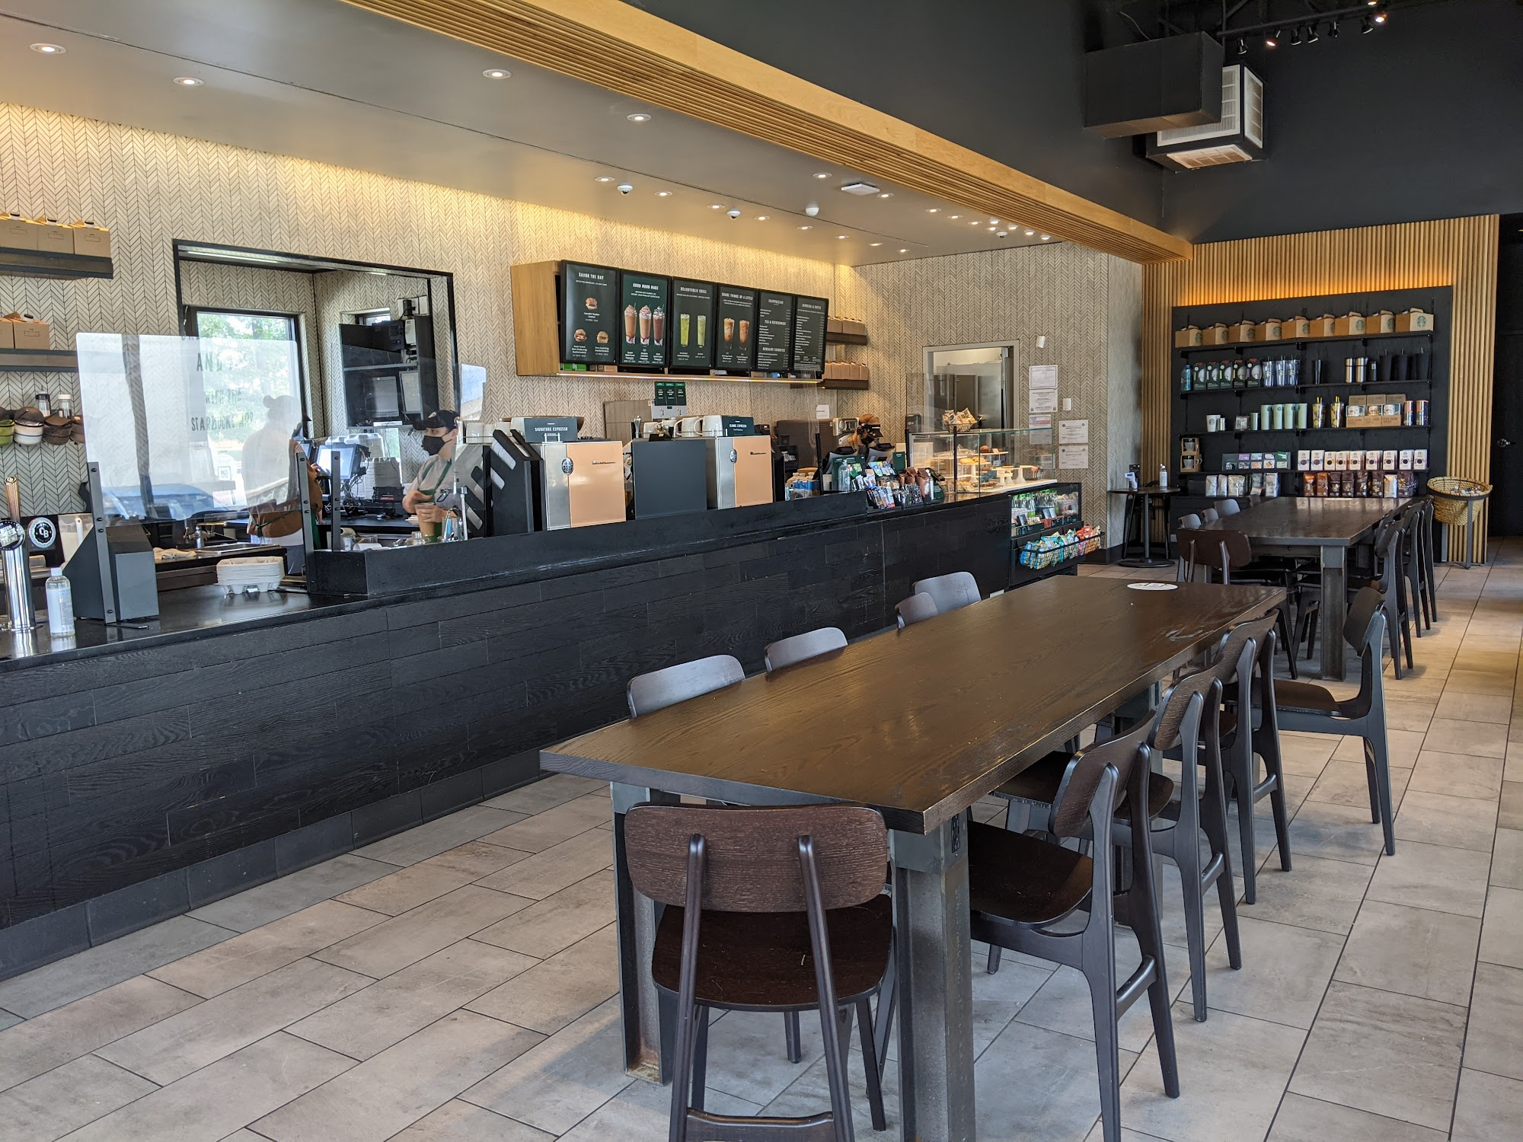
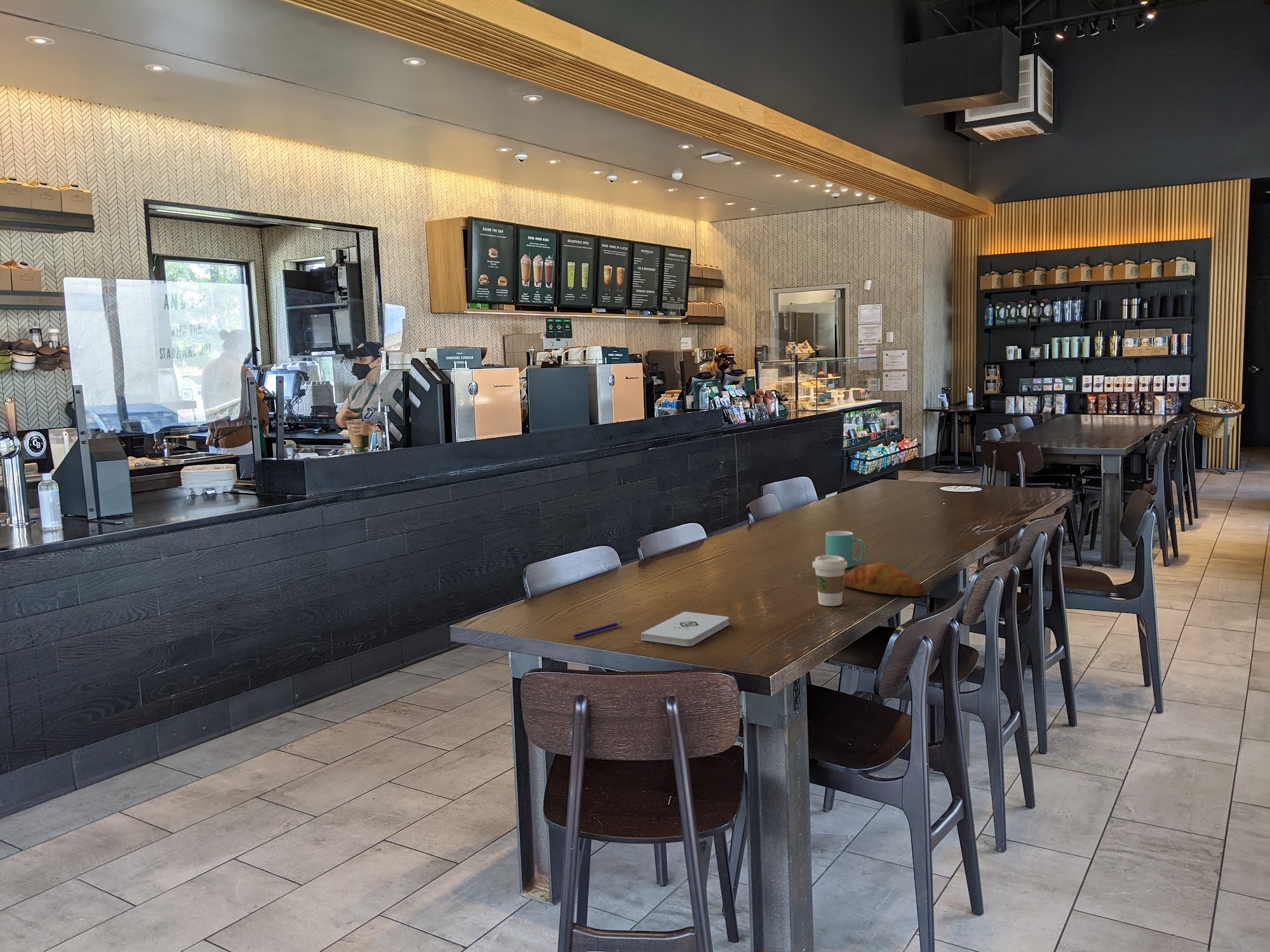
+ pen (598, 630)
+ notepad (687, 628)
+ mug (845, 550)
+ coffee cup (830, 581)
+ pastry (881, 576)
